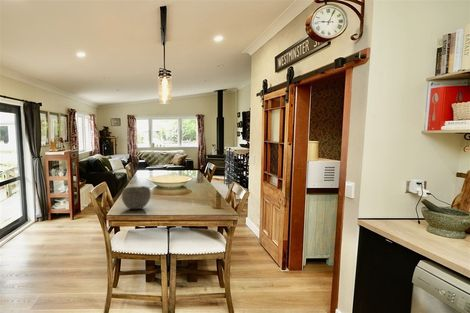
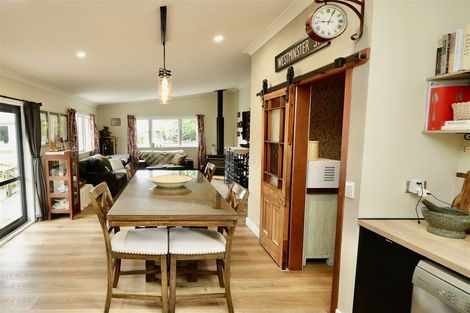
- bowl (136, 198)
